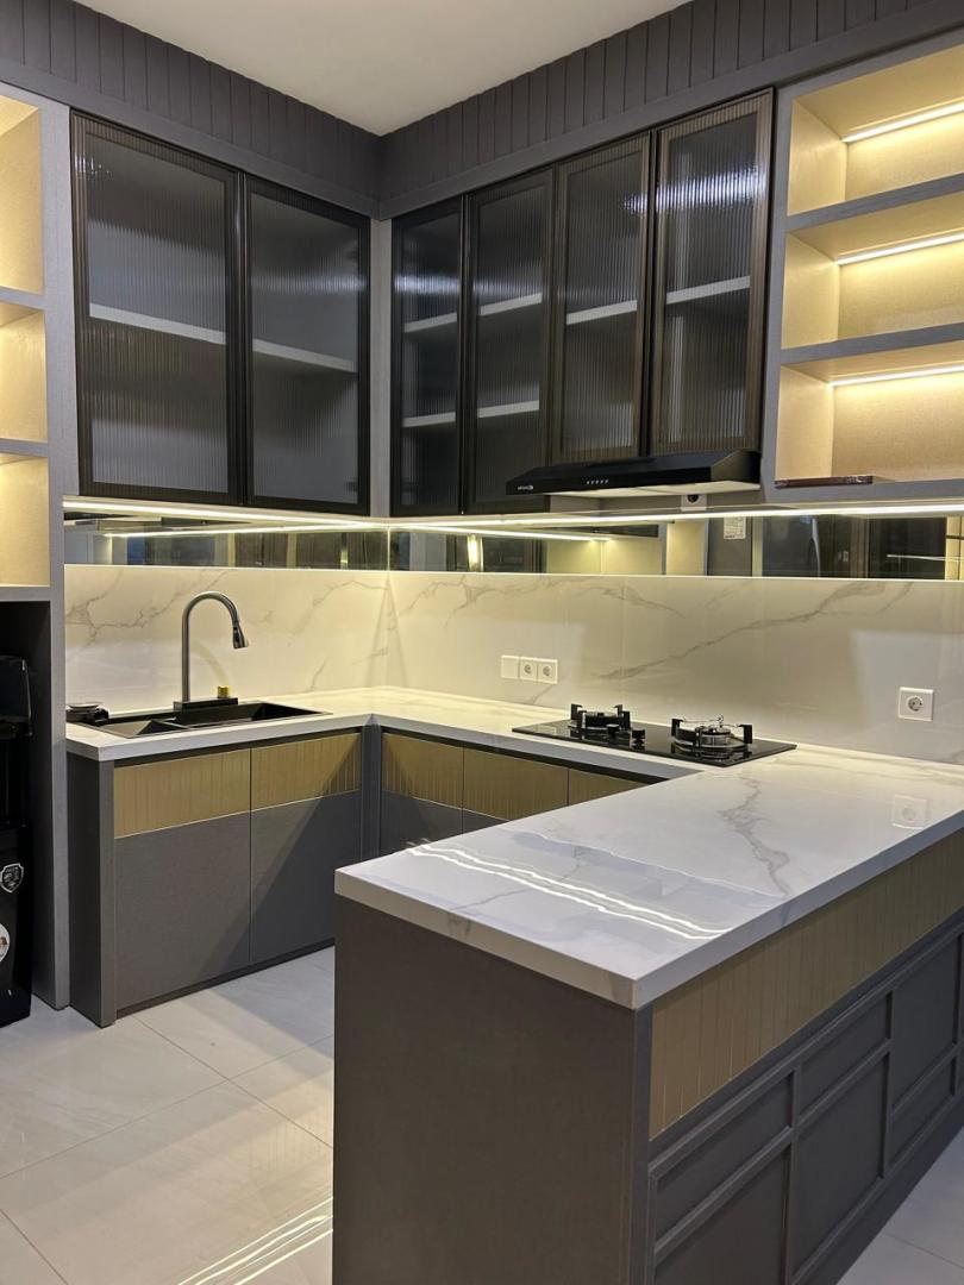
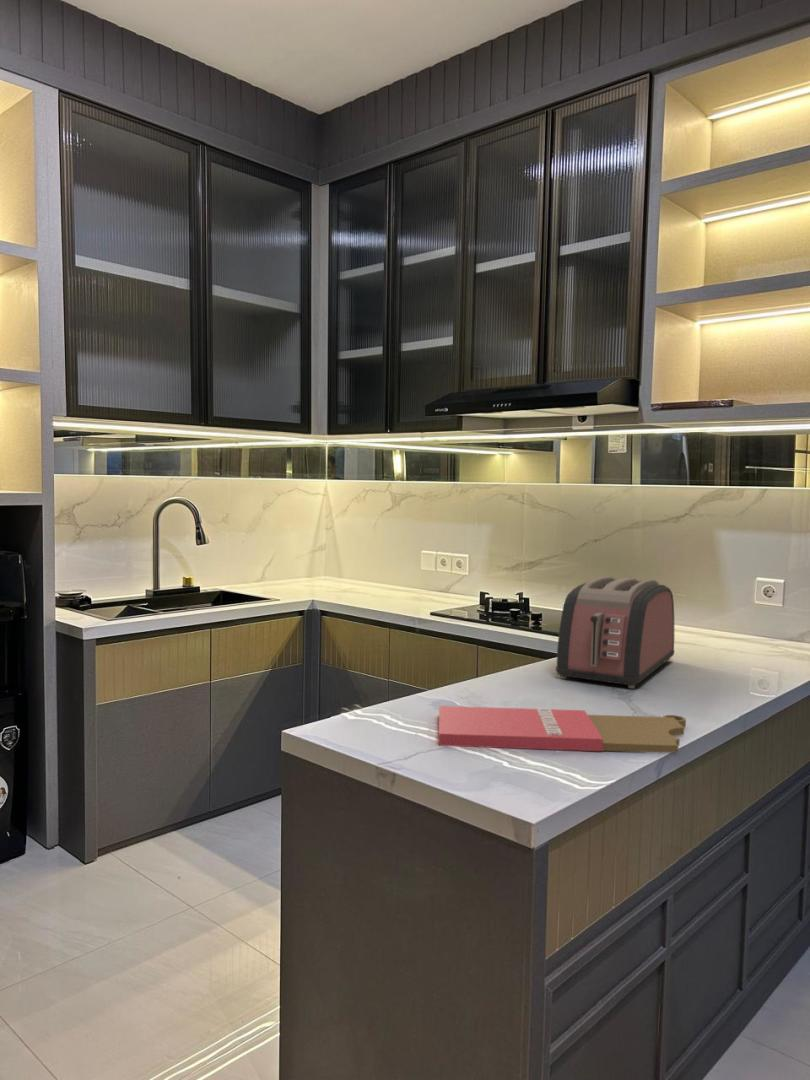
+ toaster (618, 625)
+ cutting board (567, 726)
